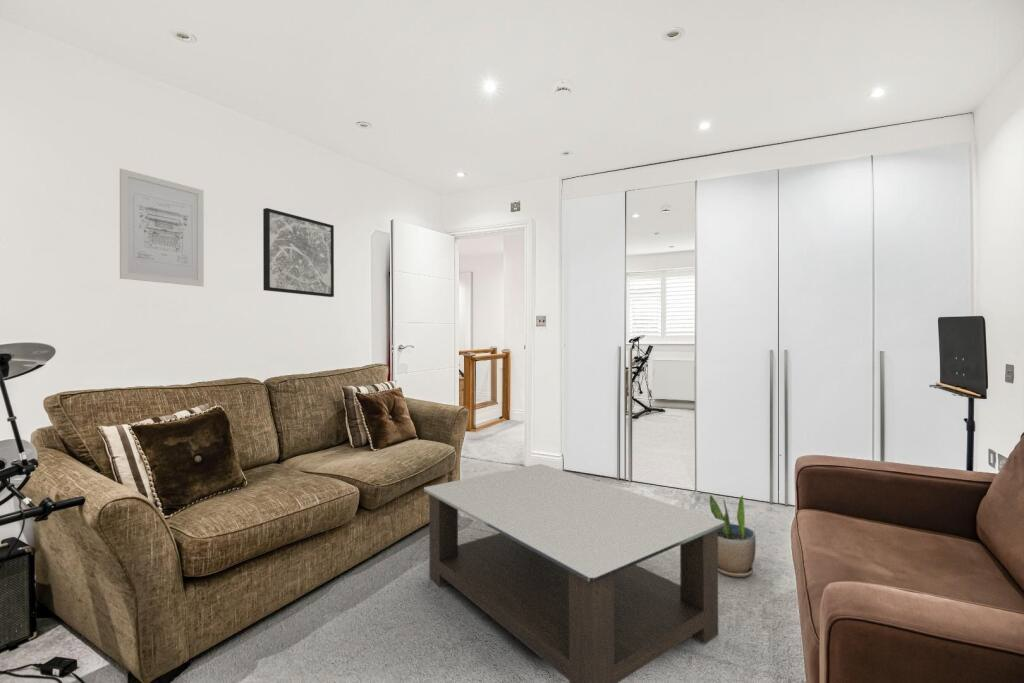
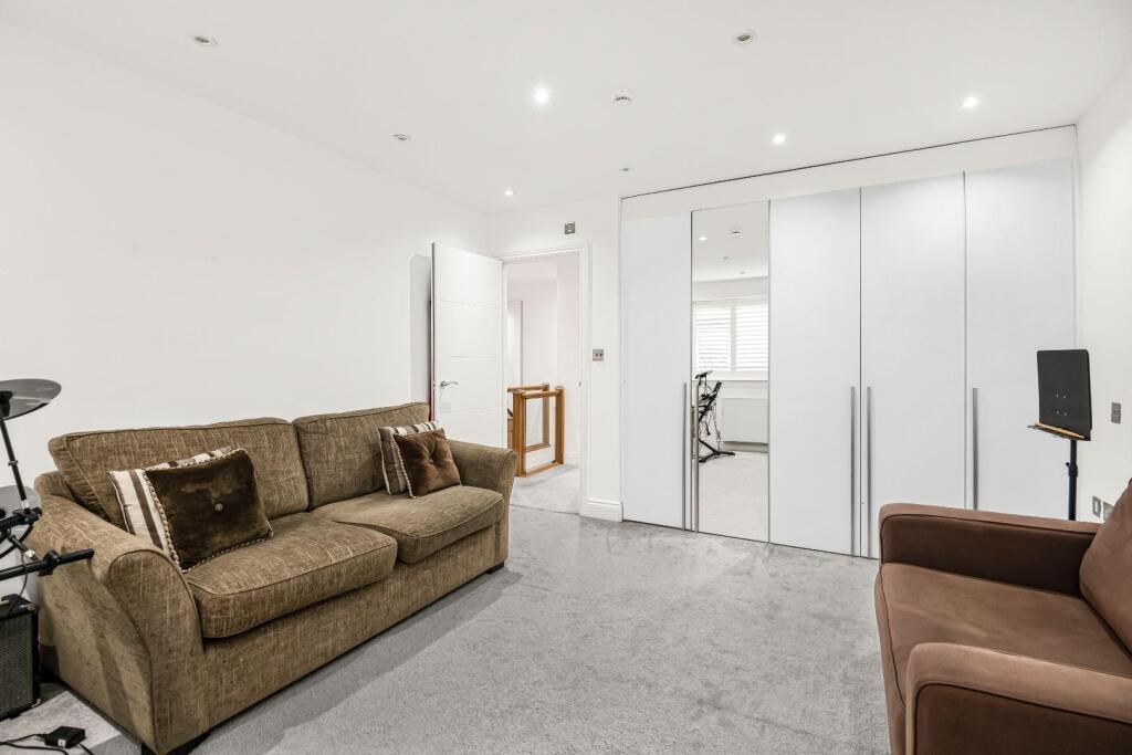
- wall art (300, 255)
- potted plant (731, 529)
- wall art (164, 231)
- coffee table (558, 553)
